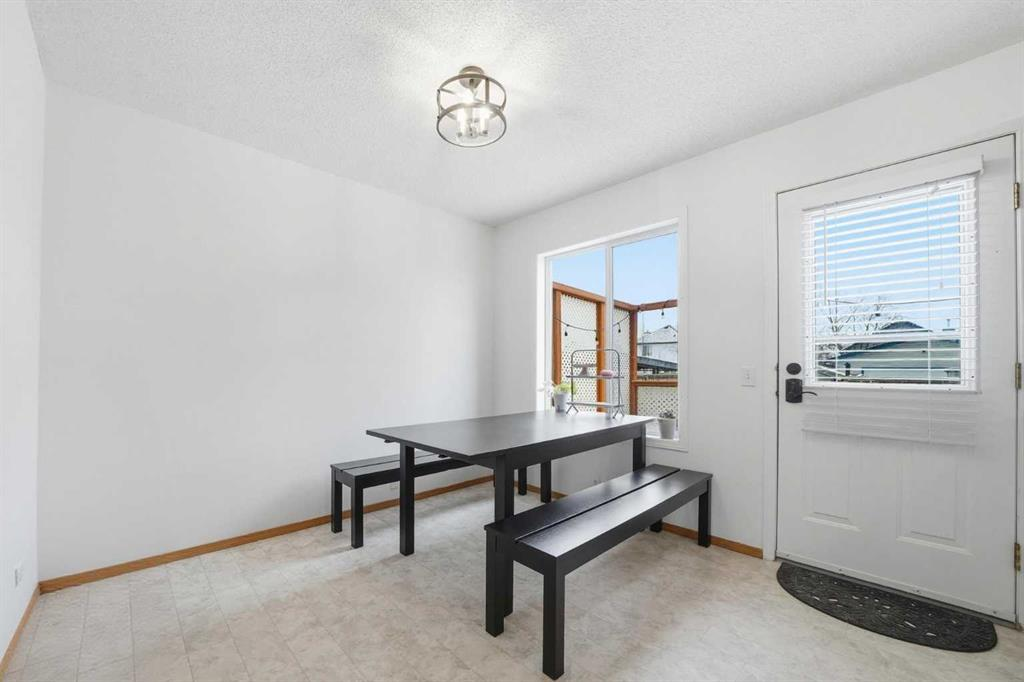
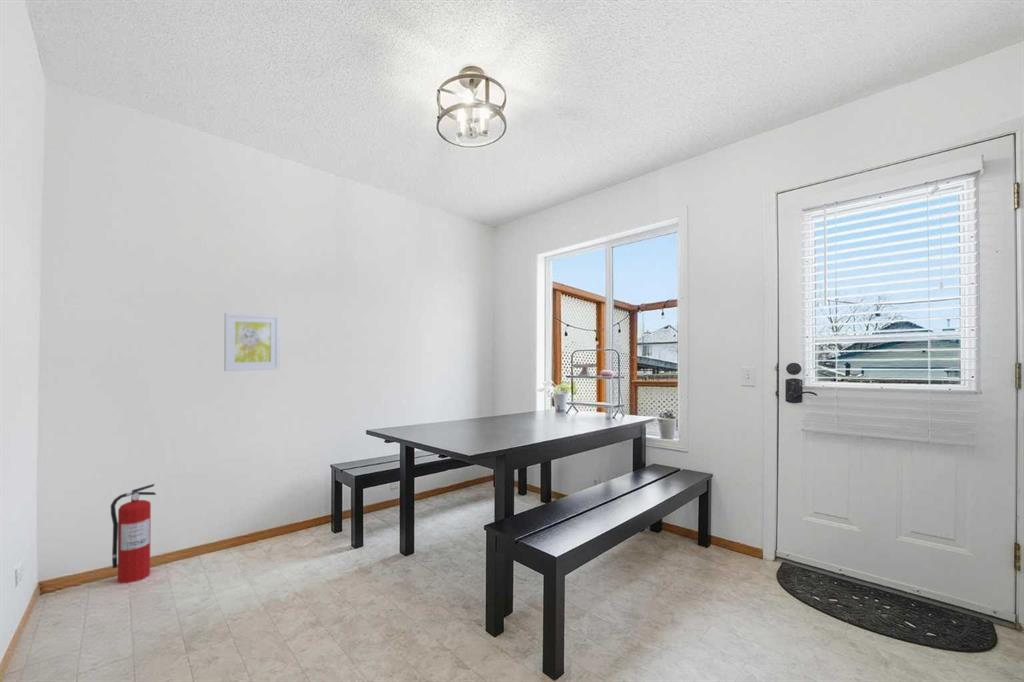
+ fire extinguisher (133, 532)
+ wall art (252, 342)
